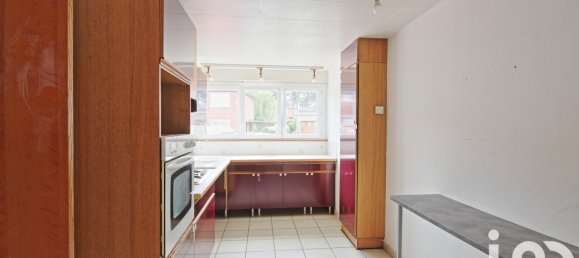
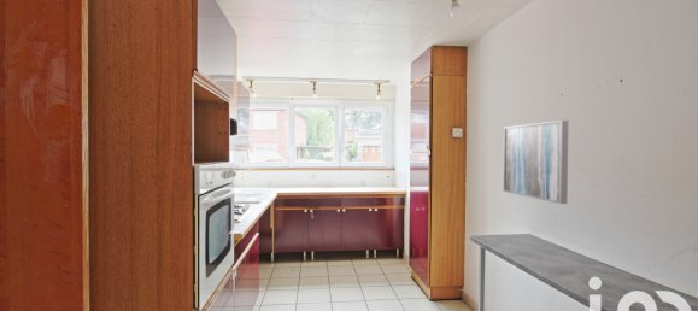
+ wall art (530, 160)
